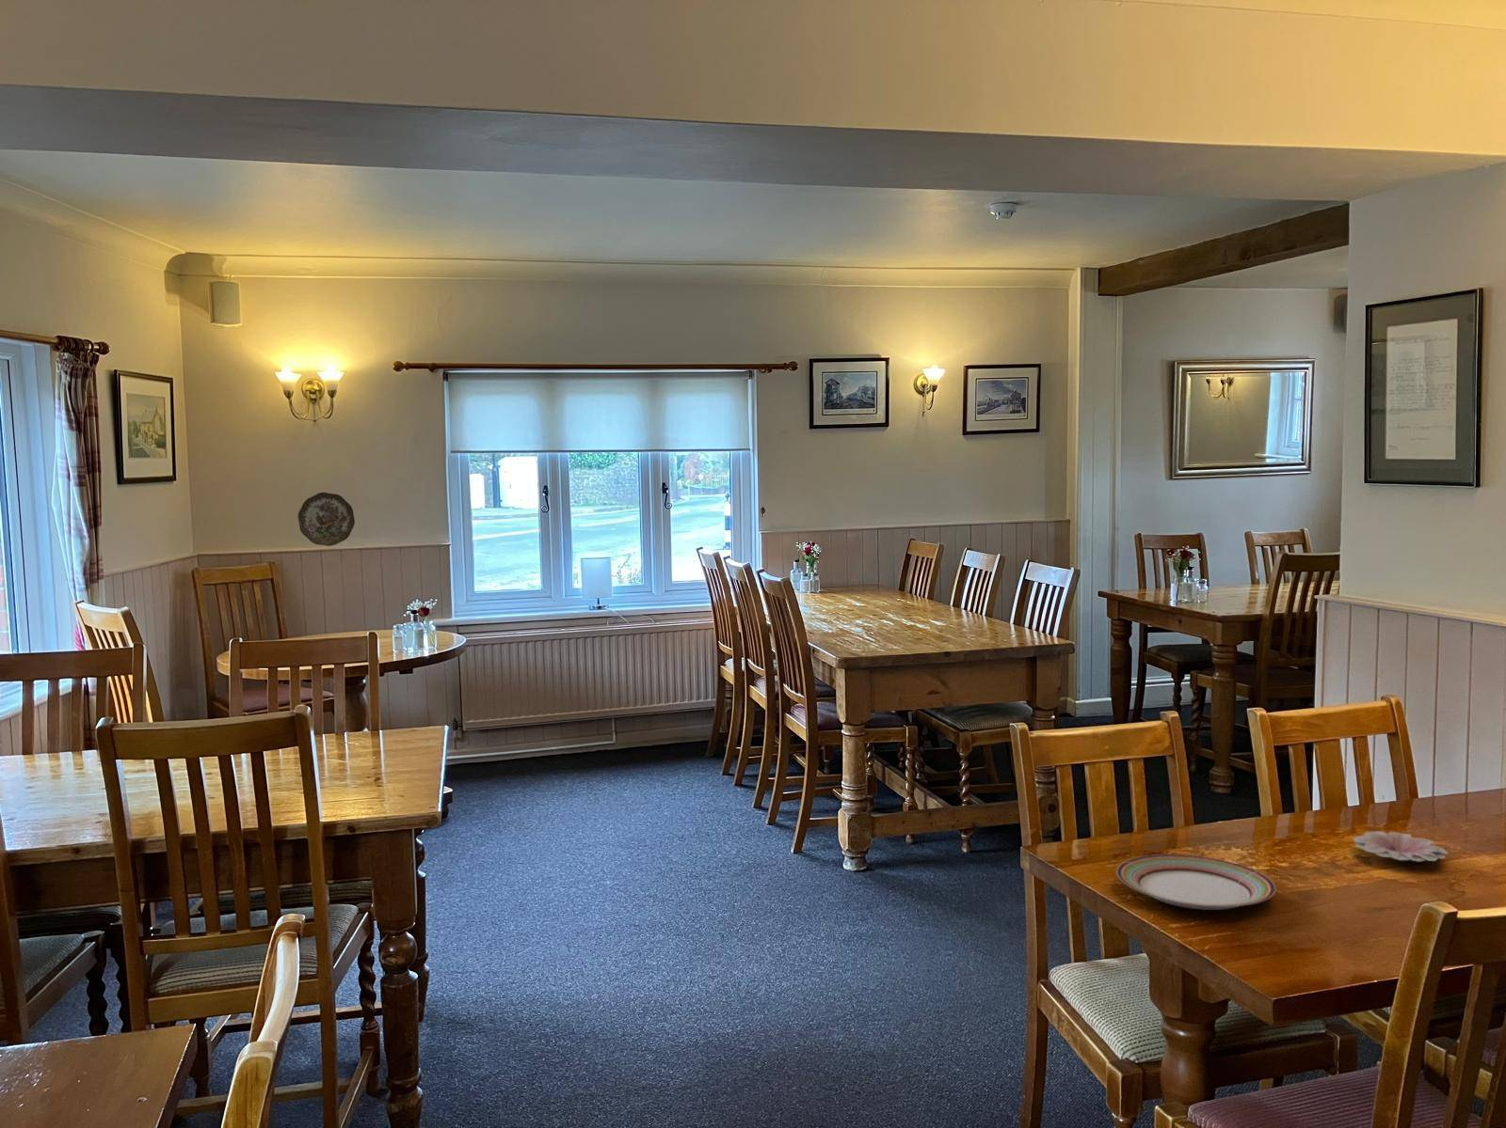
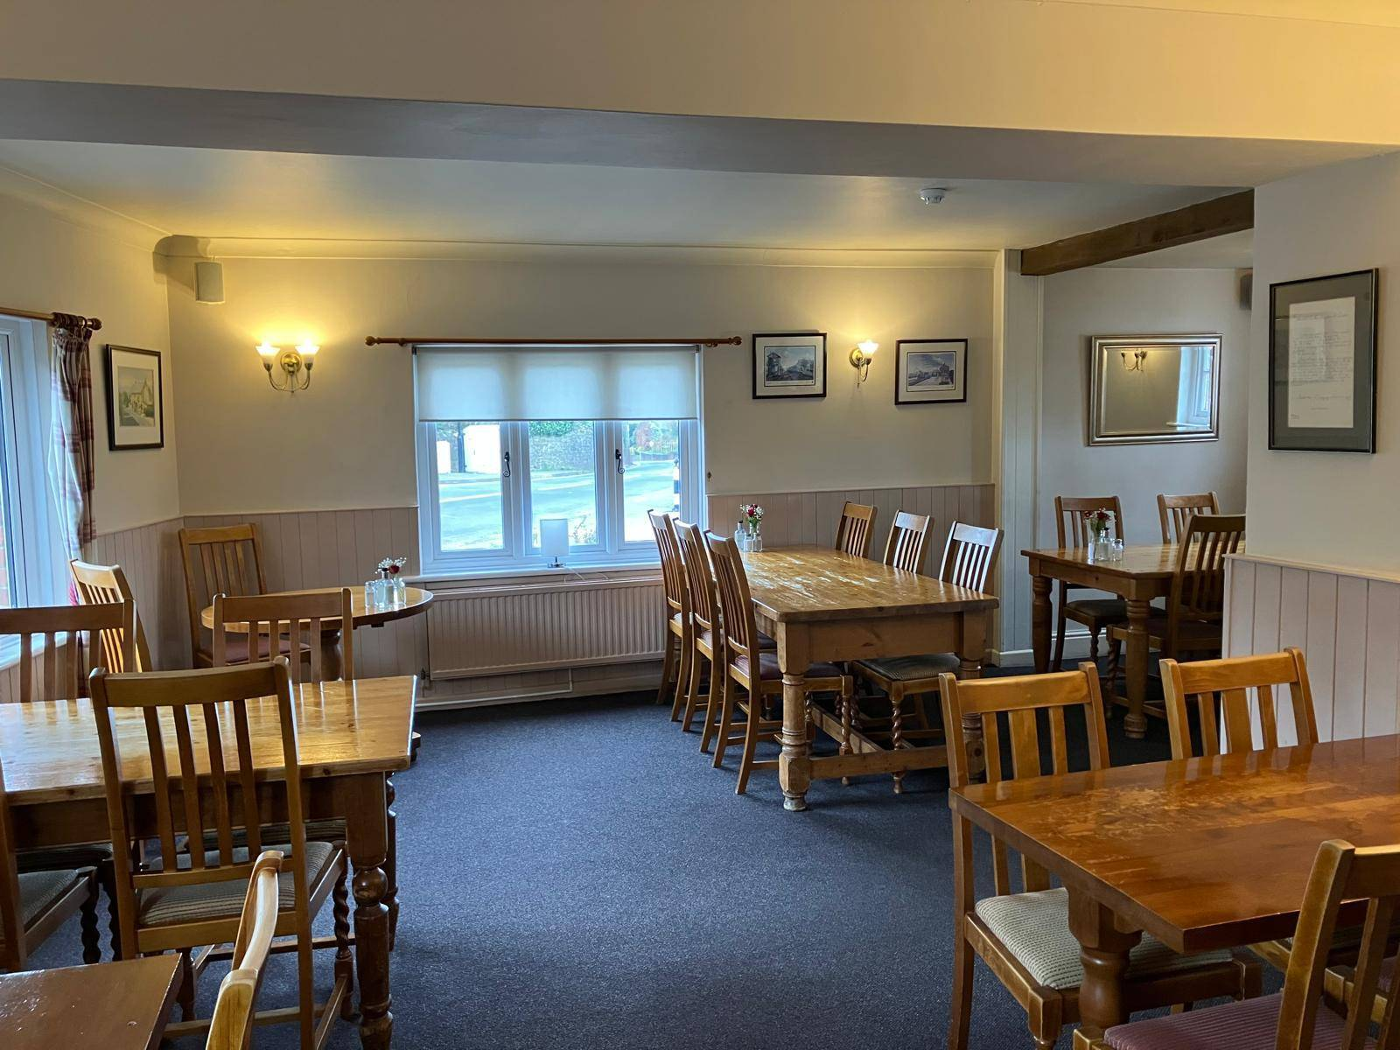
- flower (1399, 848)
- plate (1193, 885)
- decorative plate (326, 519)
